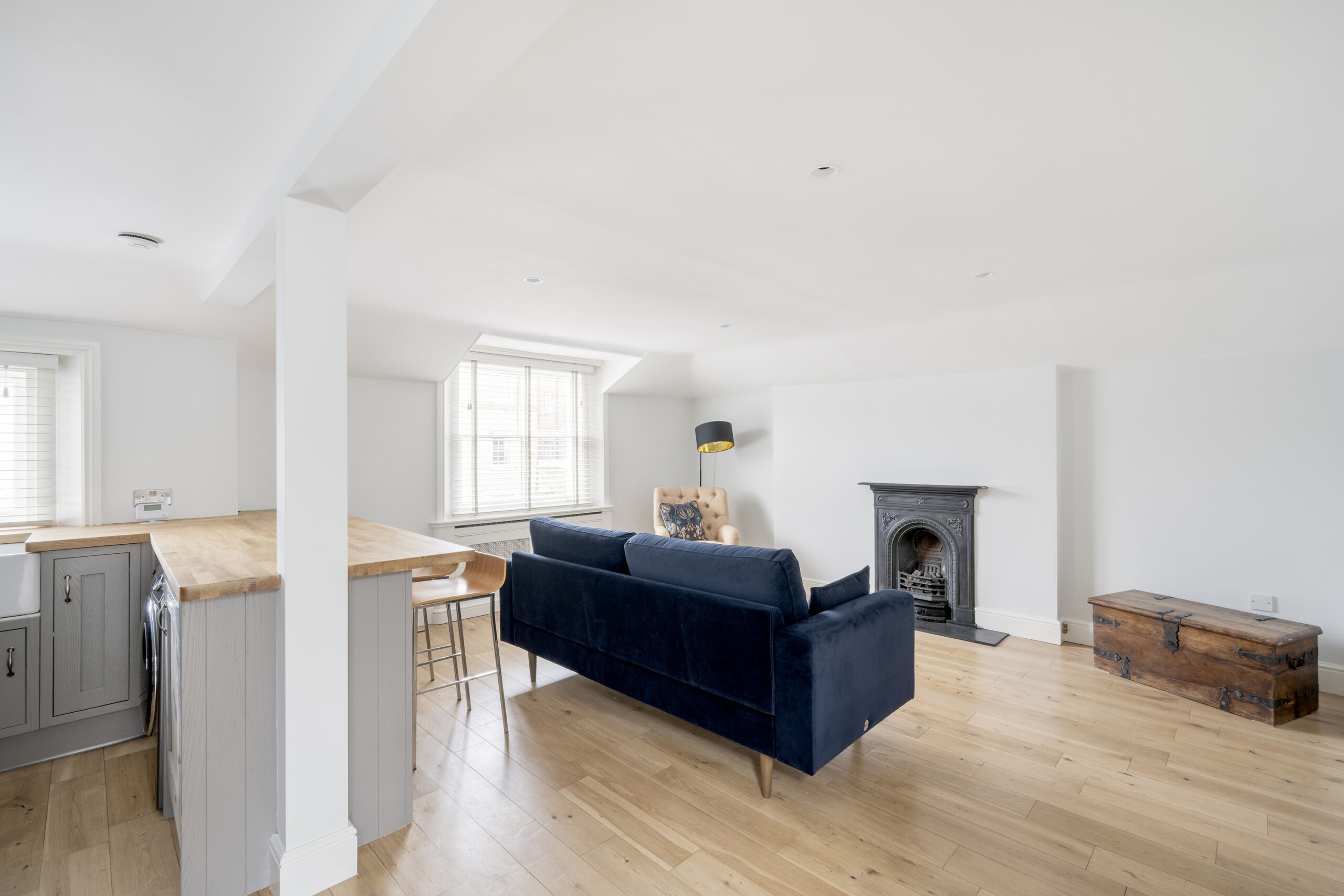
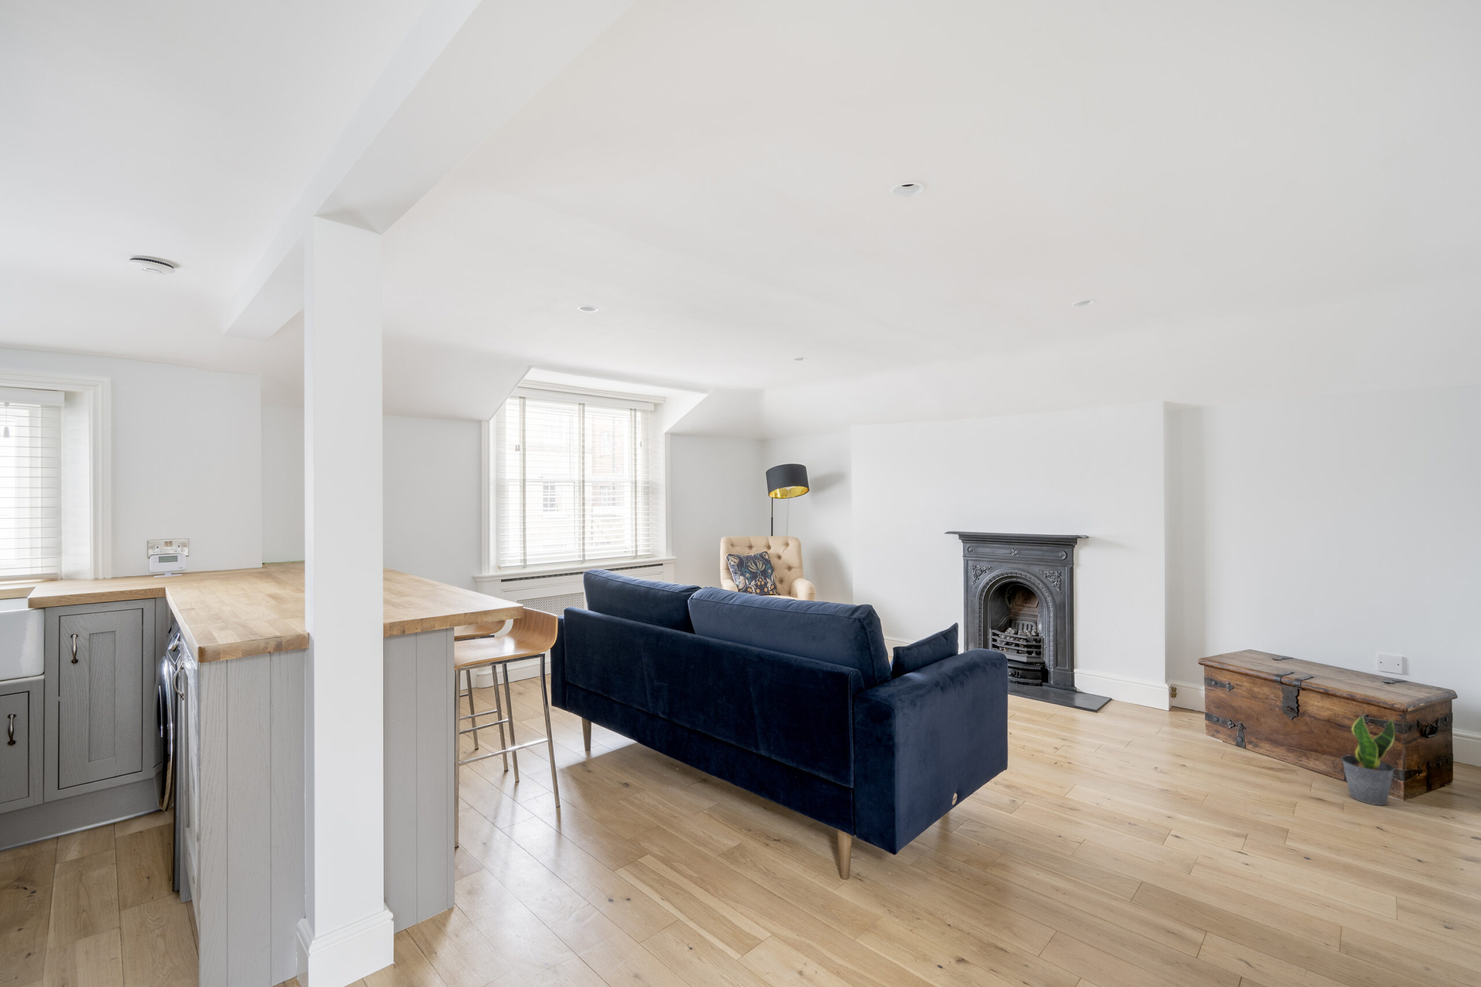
+ potted plant (1368, 756)
